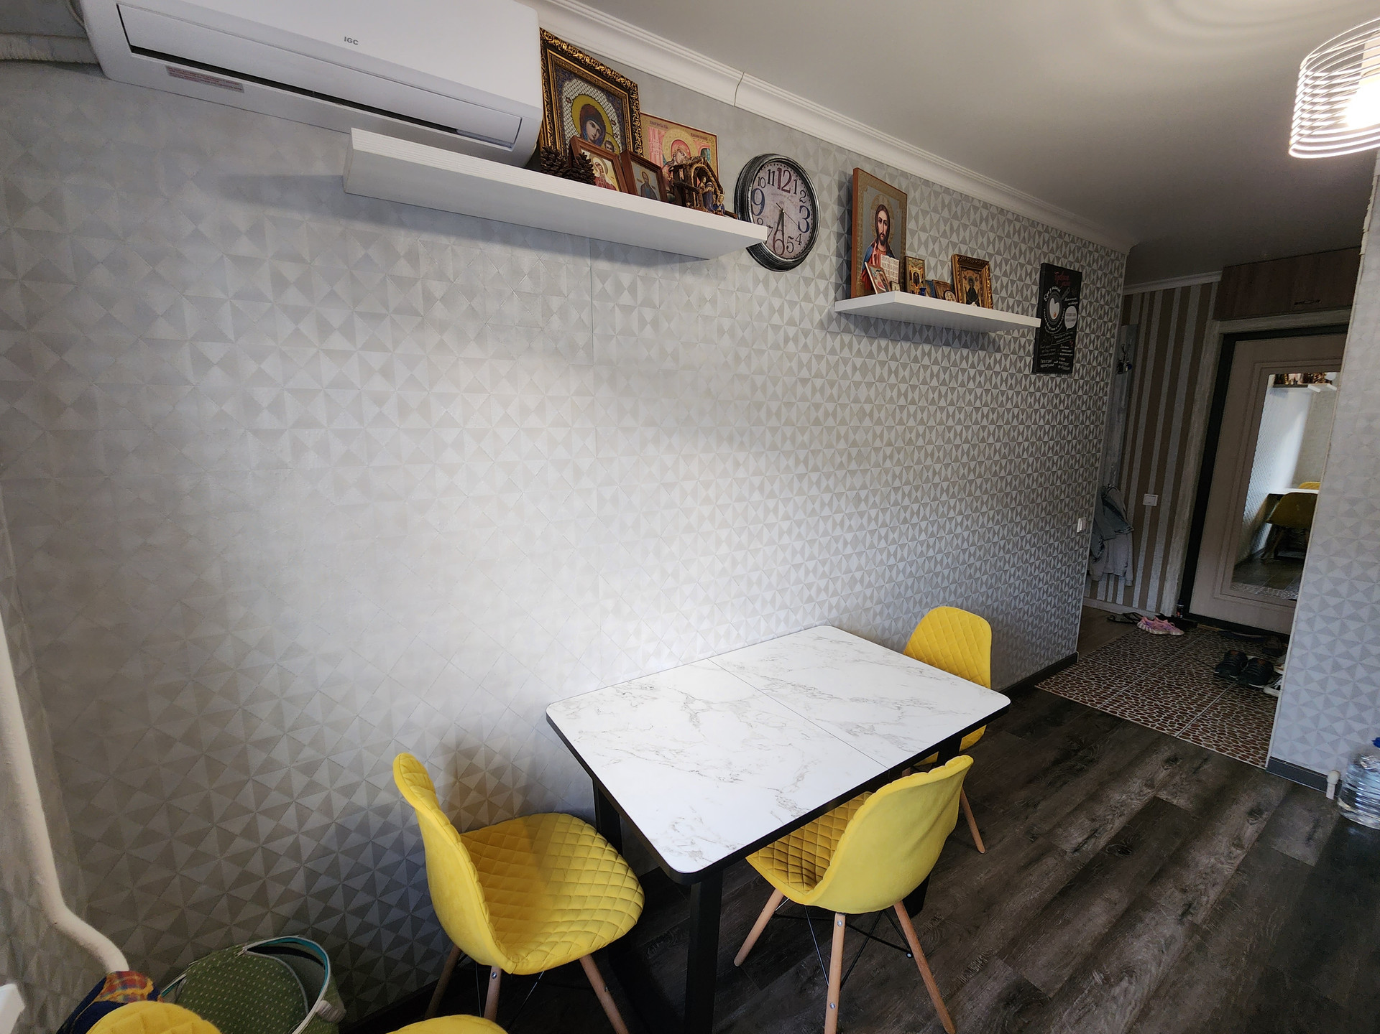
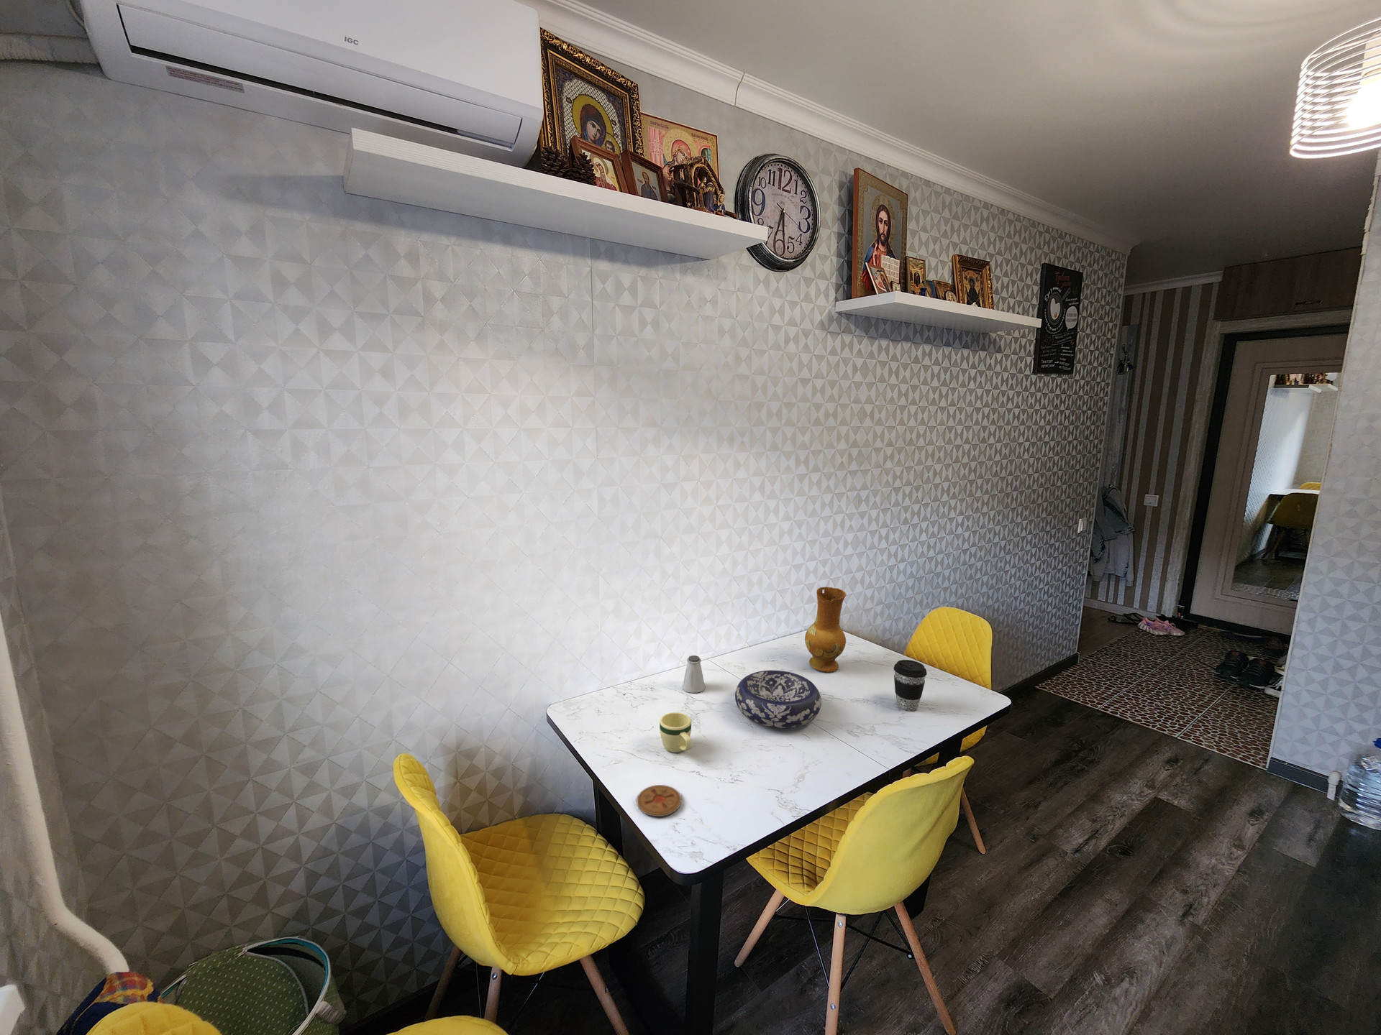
+ coaster (659, 800)
+ saltshaker (694, 672)
+ coffee cup (908, 685)
+ ceramic jug (825, 627)
+ decorative bowl (777, 698)
+ mug (679, 736)
